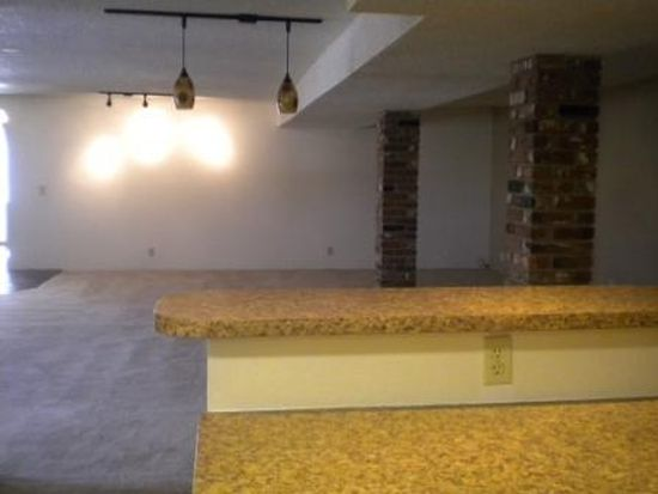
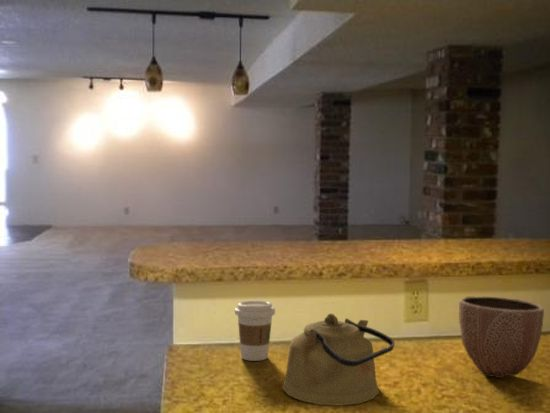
+ decorative bowl (499, 338)
+ coffee cup (254, 330)
+ kettle (338, 349)
